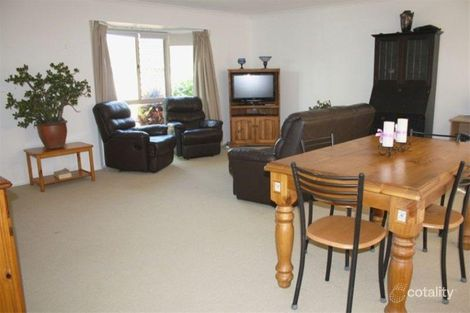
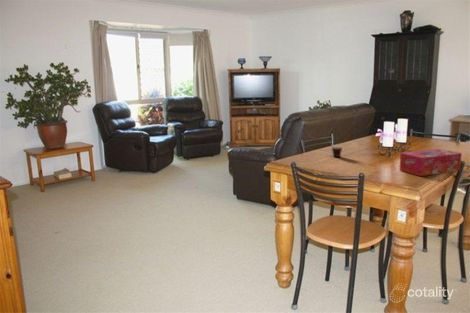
+ cup (332, 147)
+ tissue box (430, 161)
